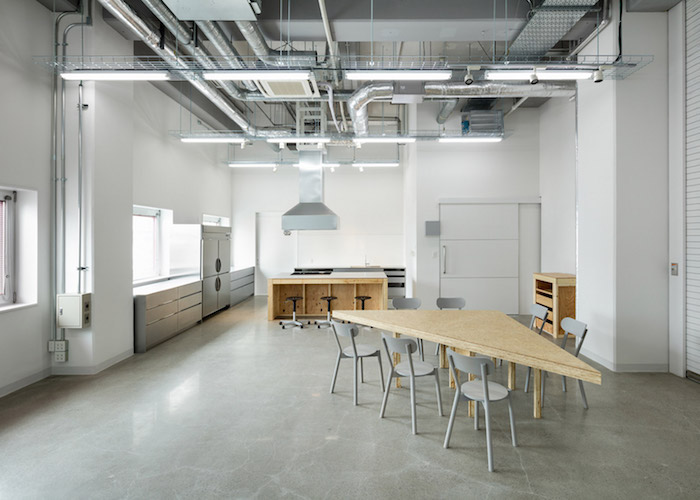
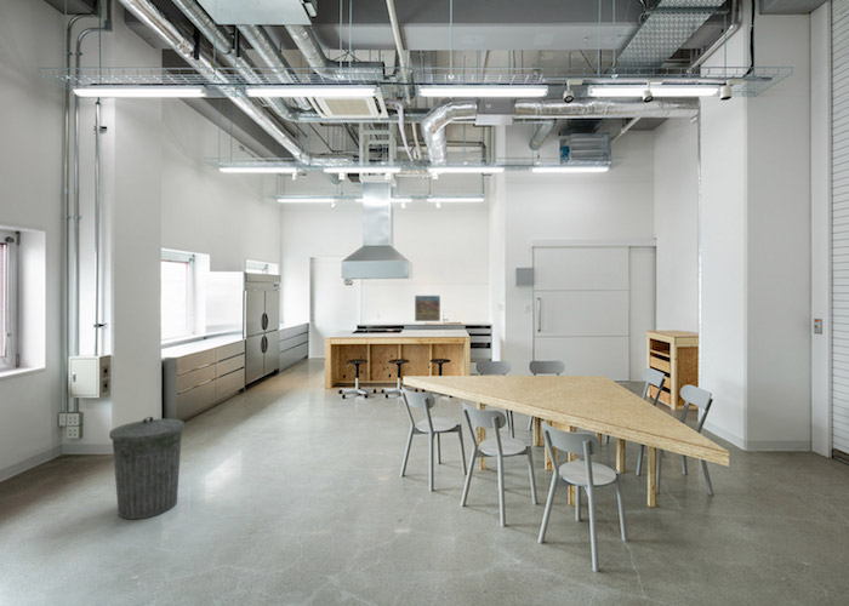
+ trash can (148, 462)
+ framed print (427, 308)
